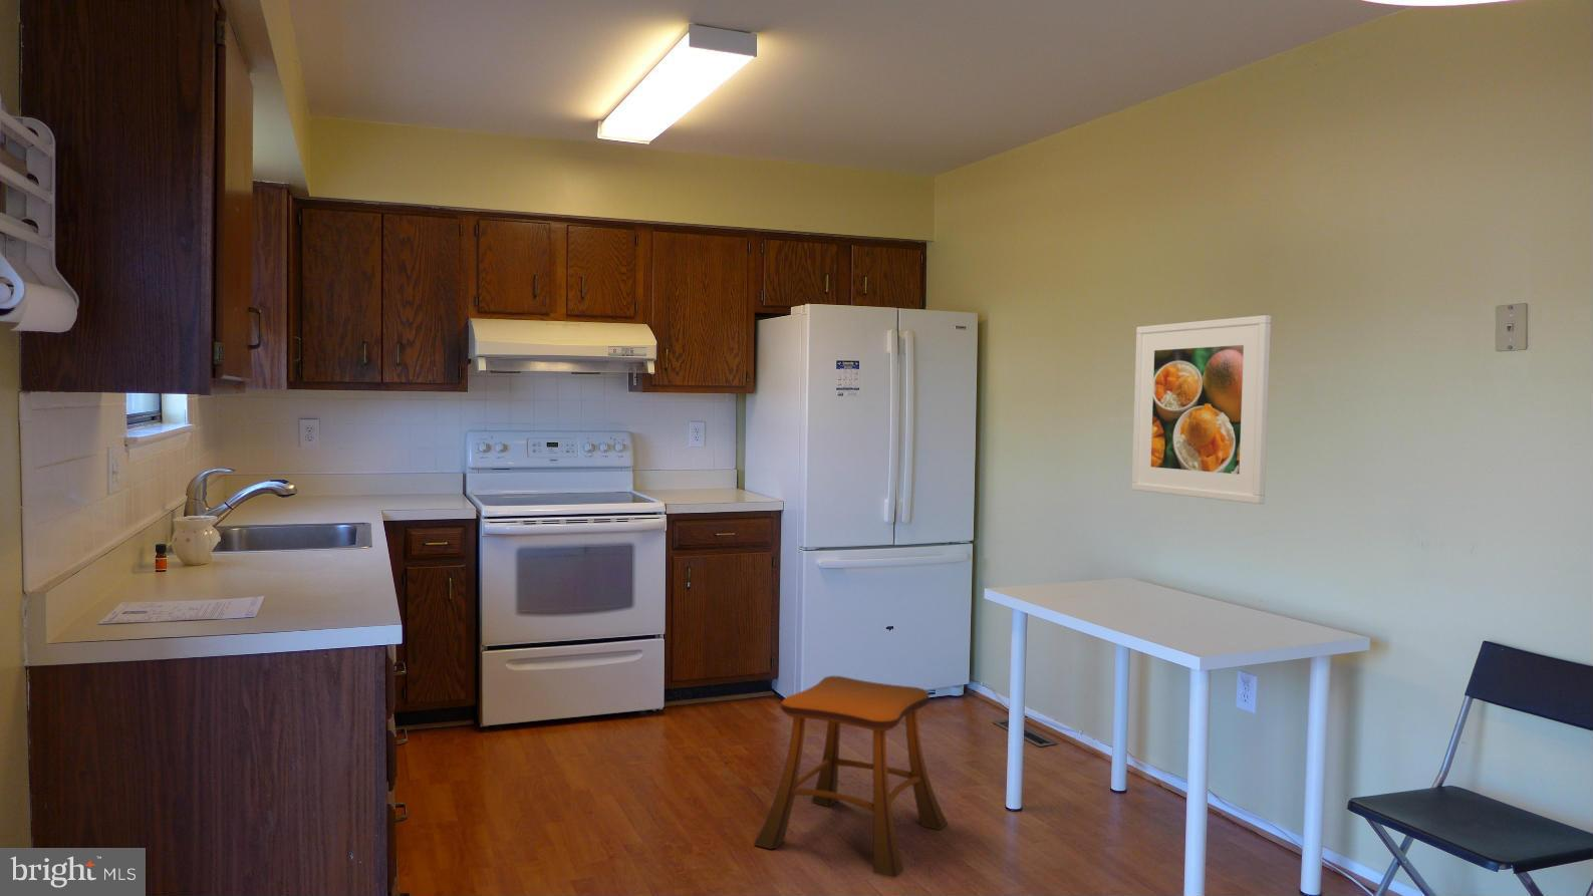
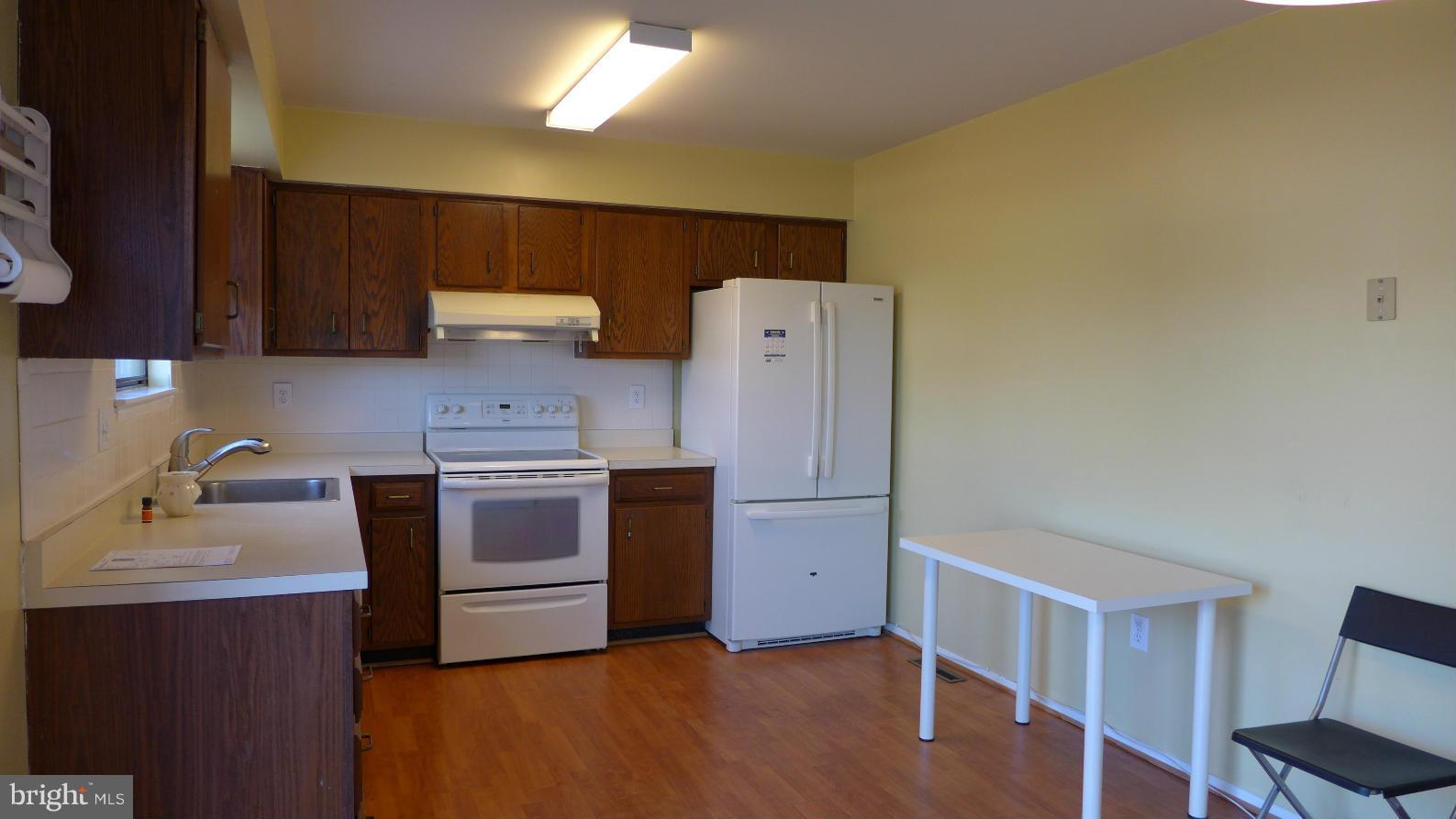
- stool (856, 764)
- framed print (1196, 408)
